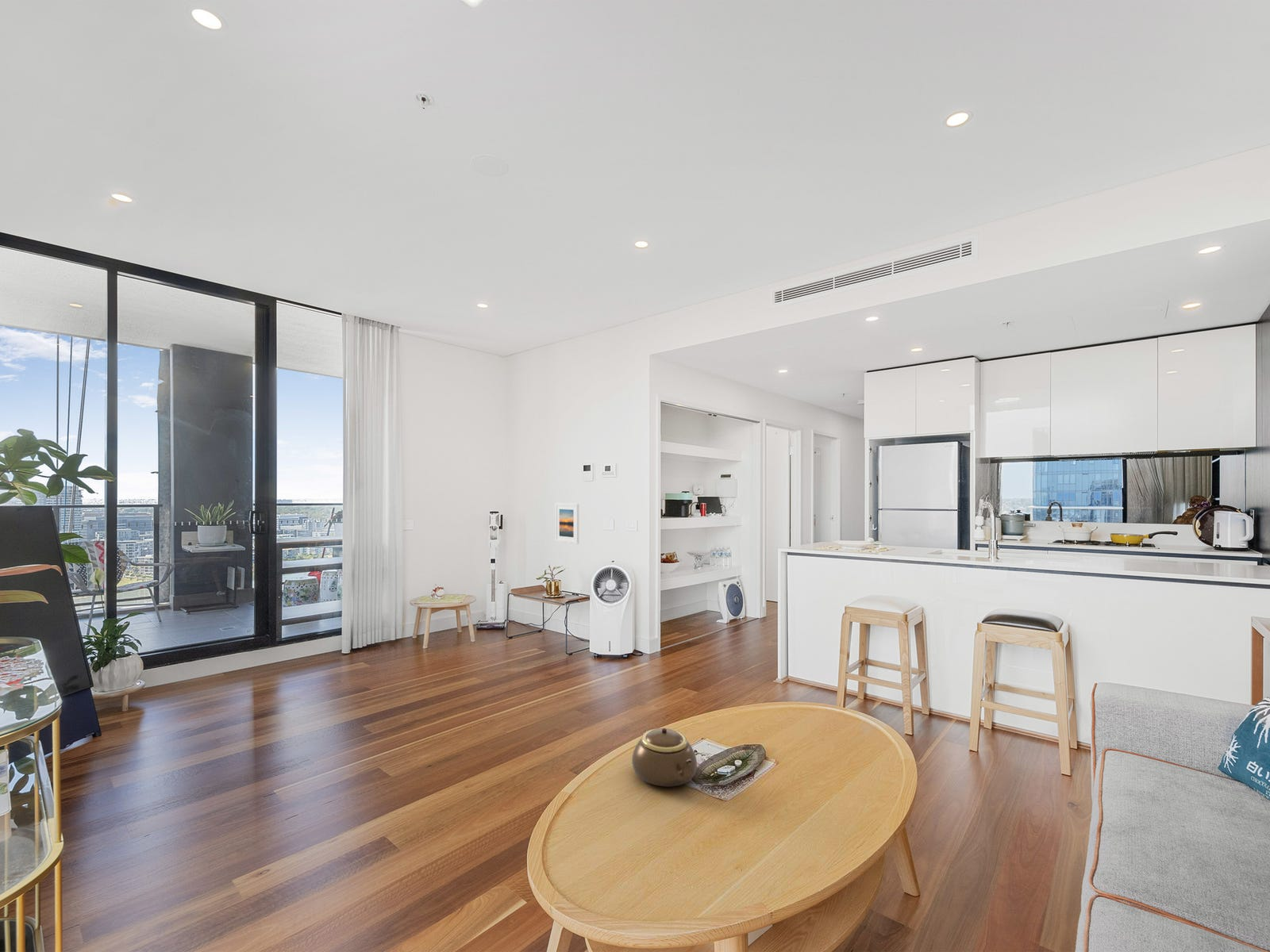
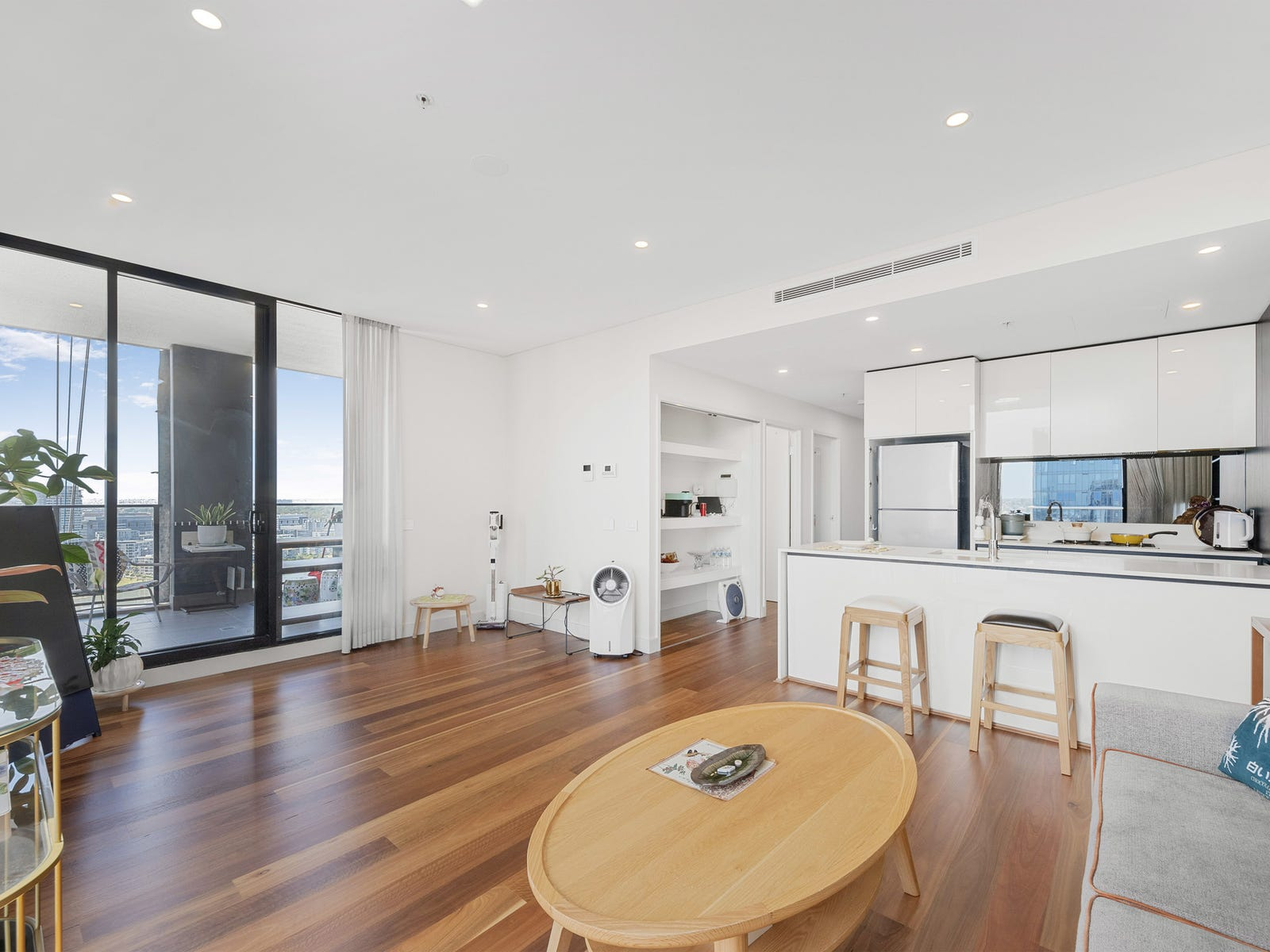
- teapot (666, 751)
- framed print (567, 523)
